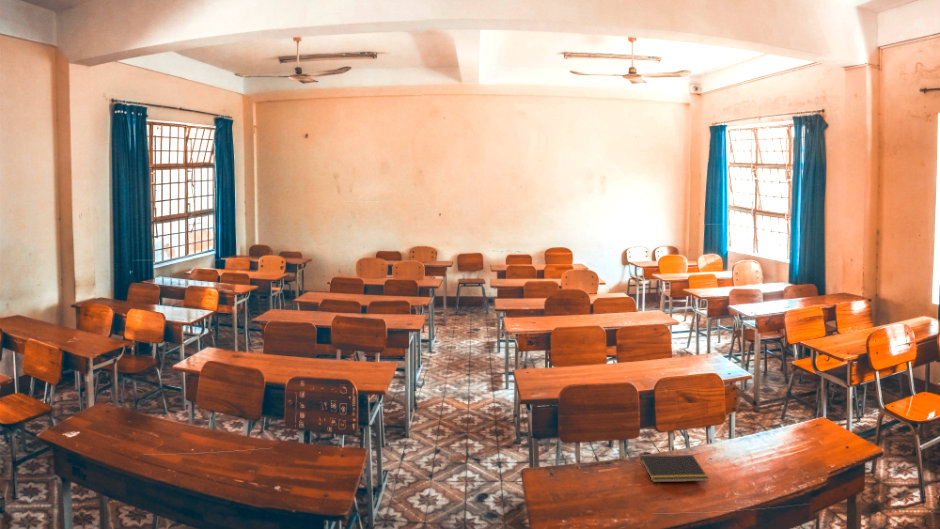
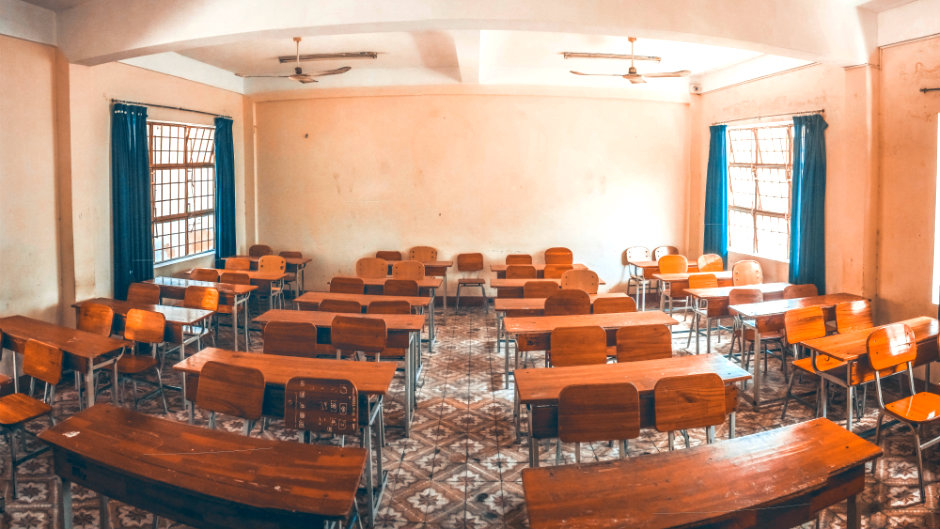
- notepad (673, 468)
